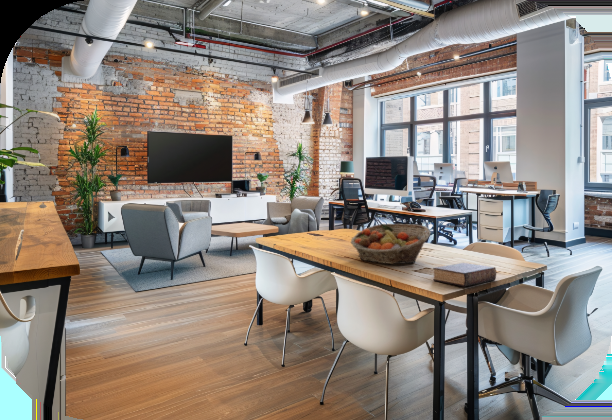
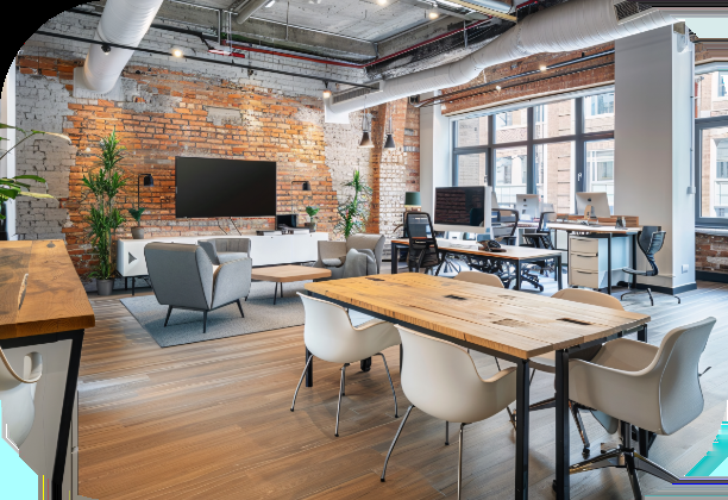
- book (464, 274)
- fruit basket (389, 242)
